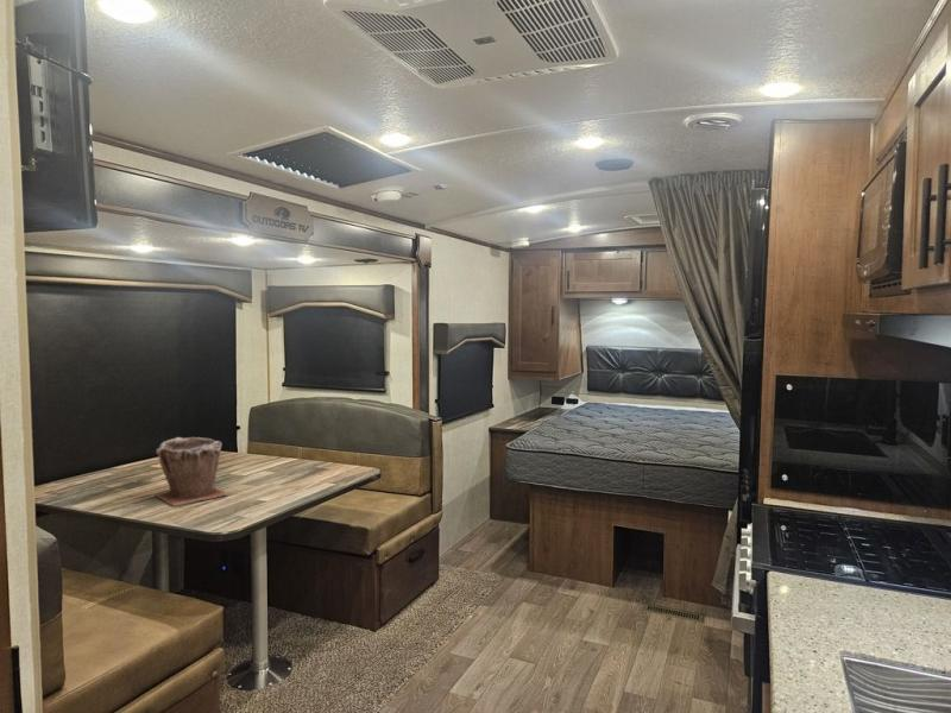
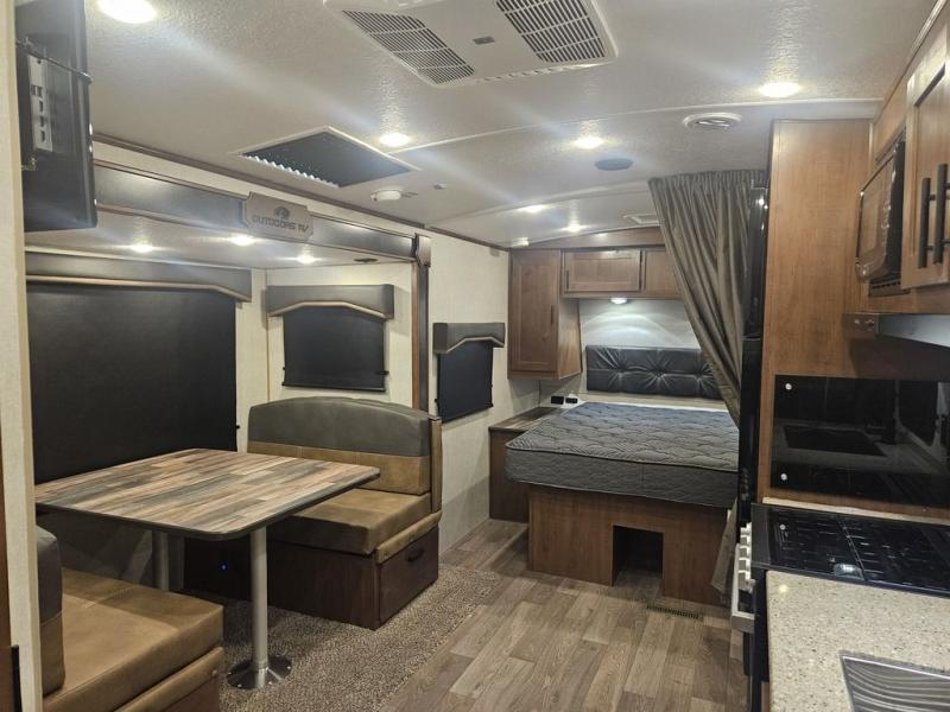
- plant pot (189, 467)
